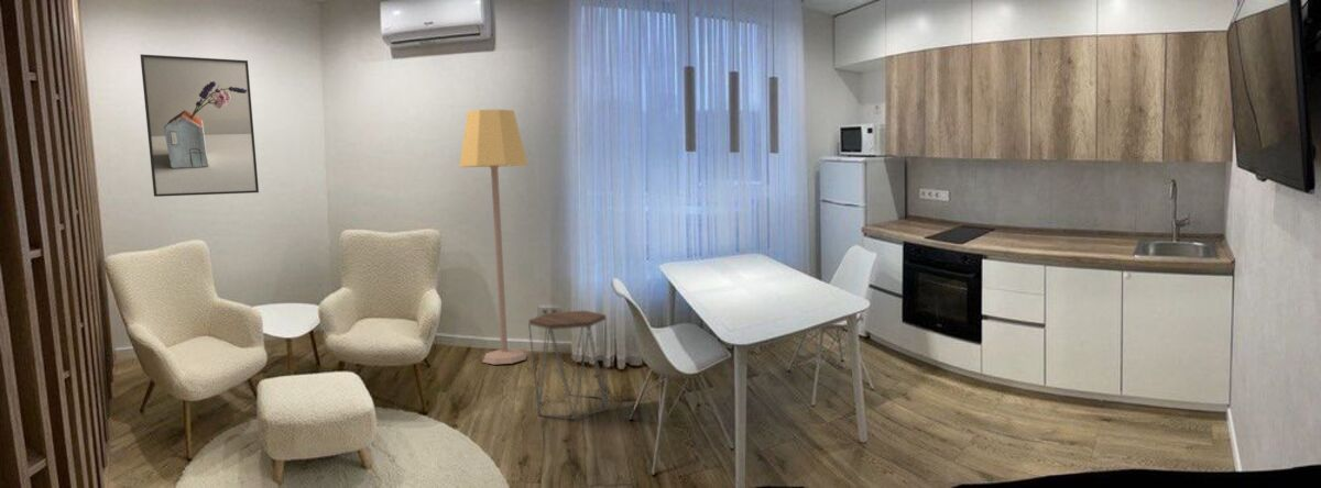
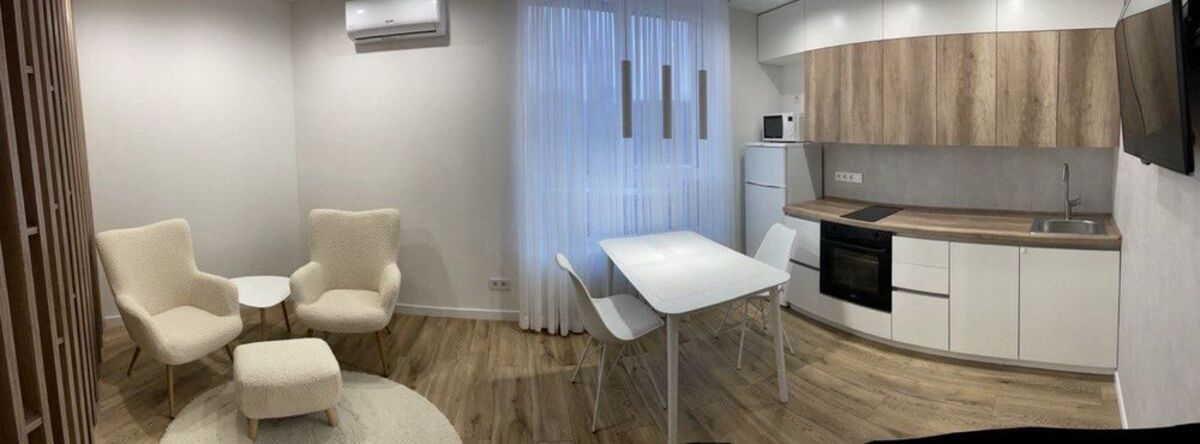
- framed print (201, 126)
- side table (575, 363)
- lamp (498, 236)
